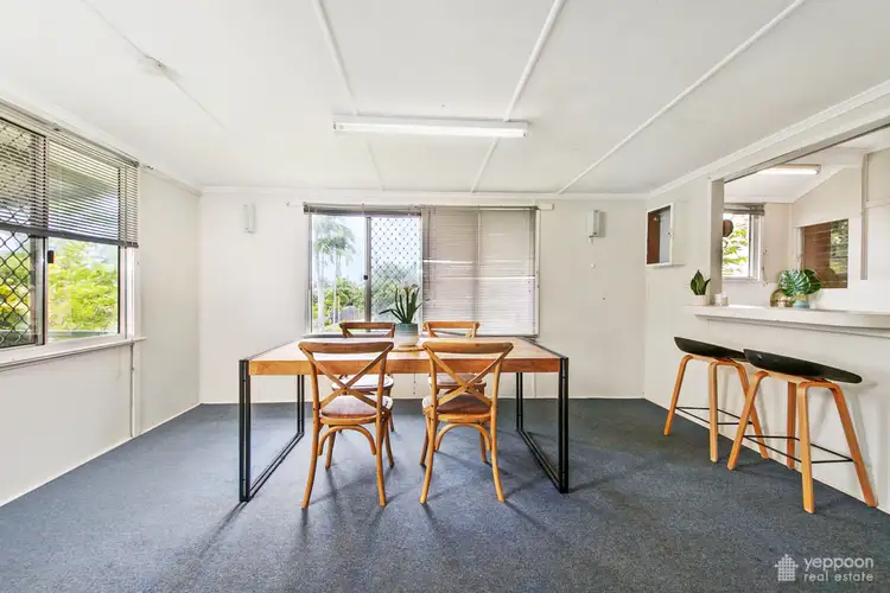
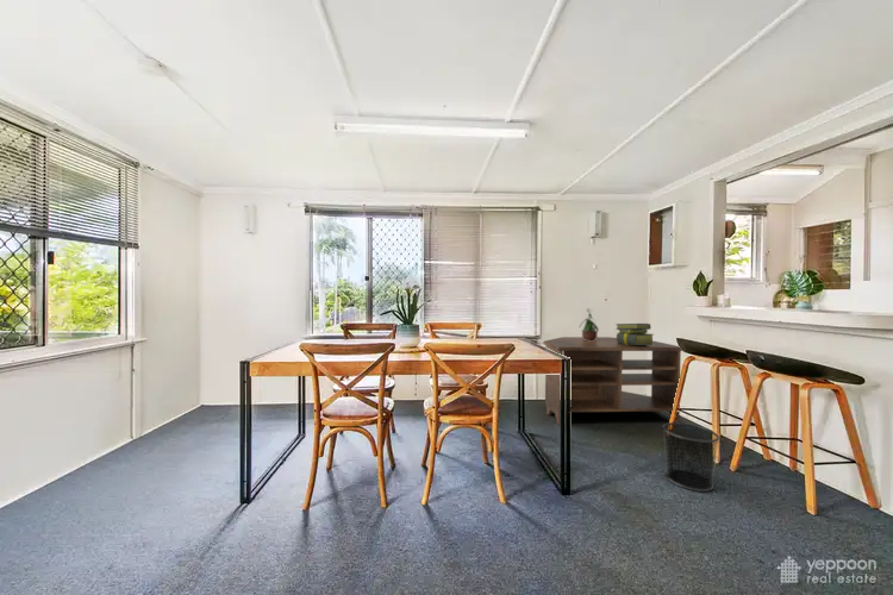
+ waste bin (688, 455)
+ tv stand (601, 376)
+ potted plant (588, 322)
+ stack of books (632, 333)
